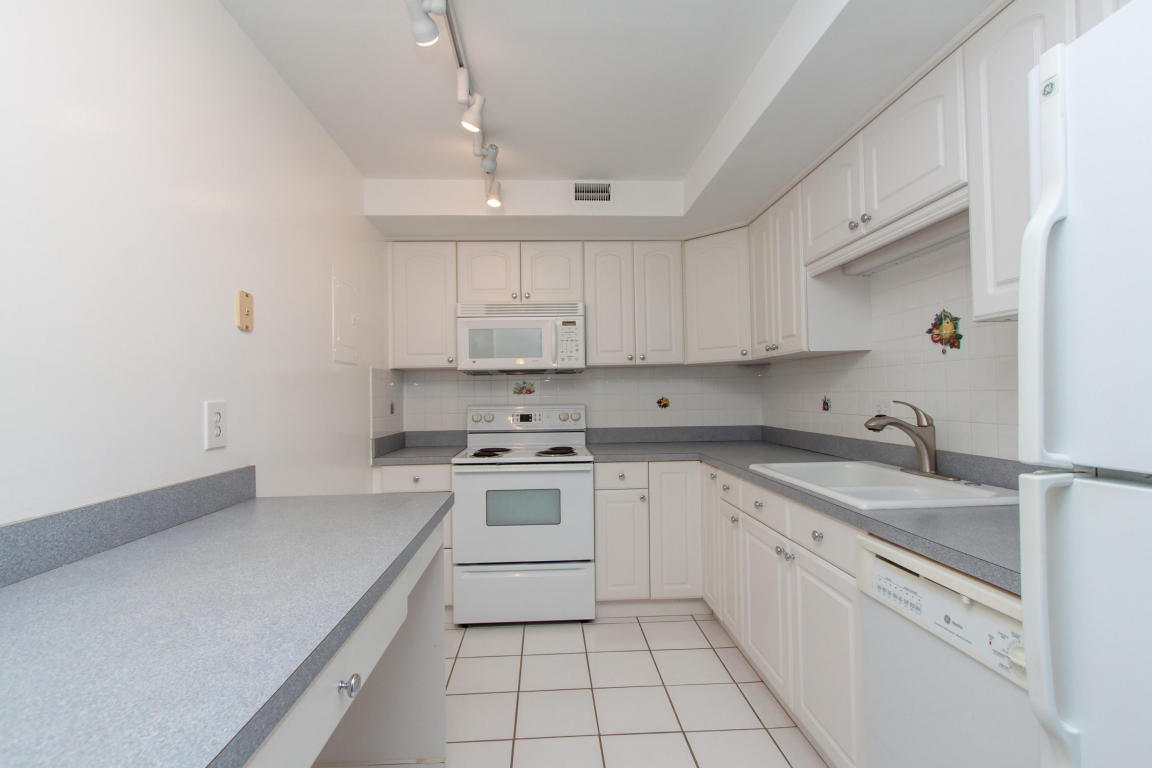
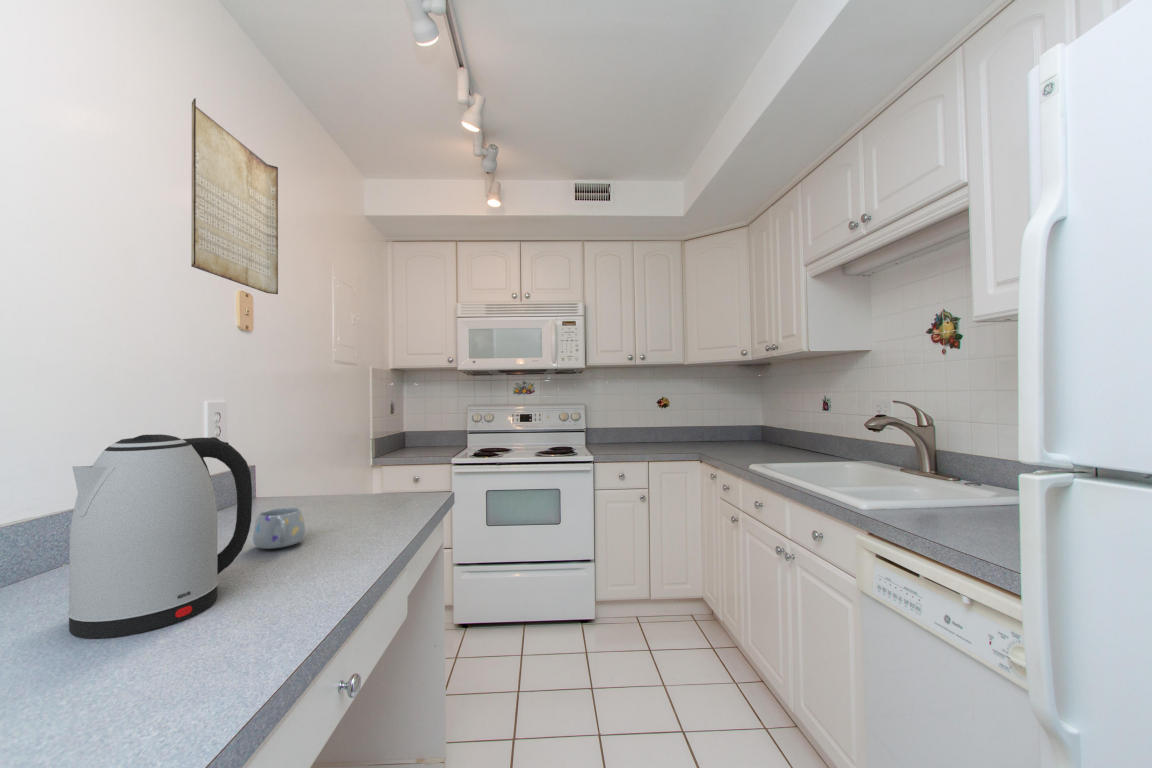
+ mug (280, 530)
+ kettle (173, 517)
+ periodic table (238, 208)
